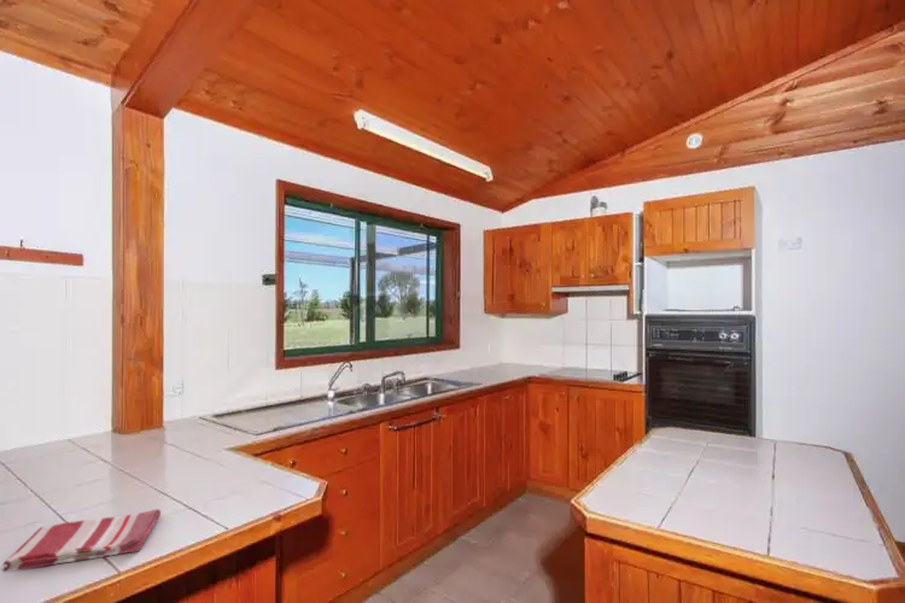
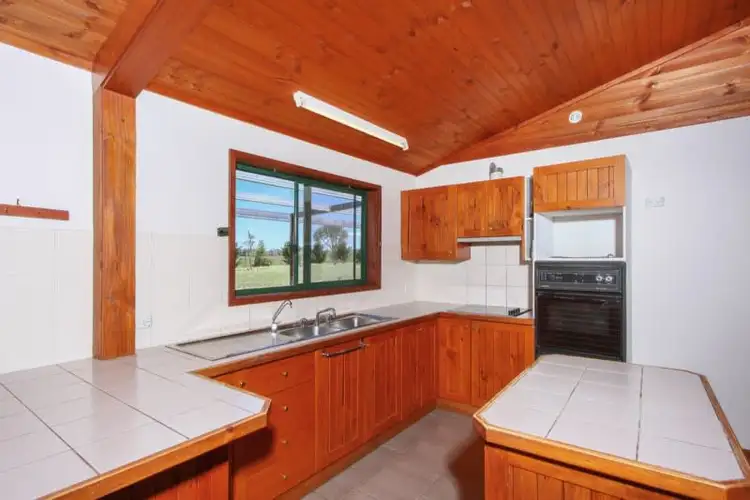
- dish towel (89, 535)
